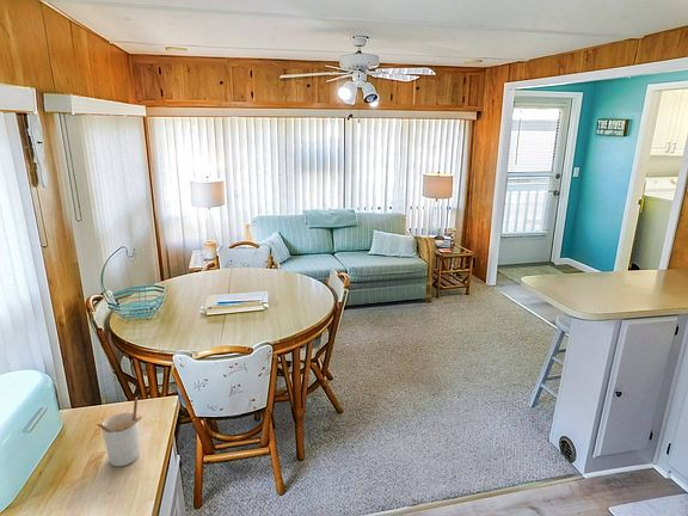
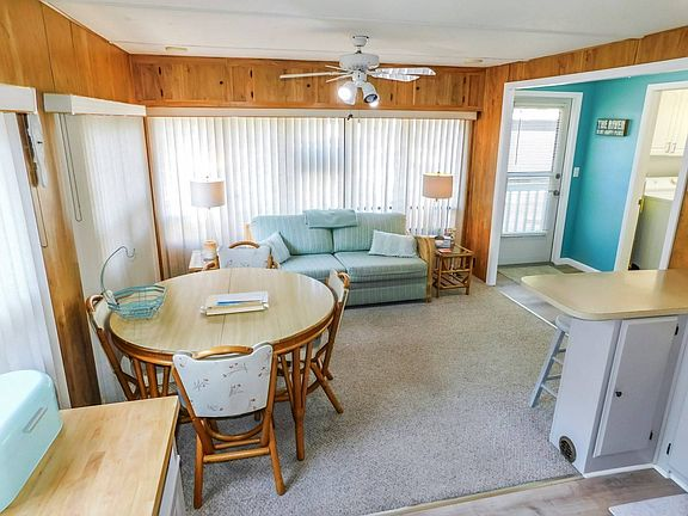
- utensil holder (124, 435)
